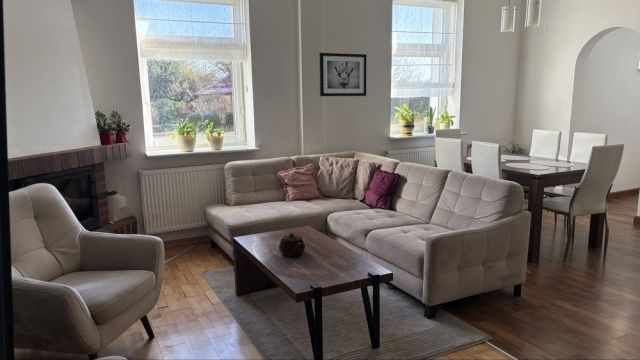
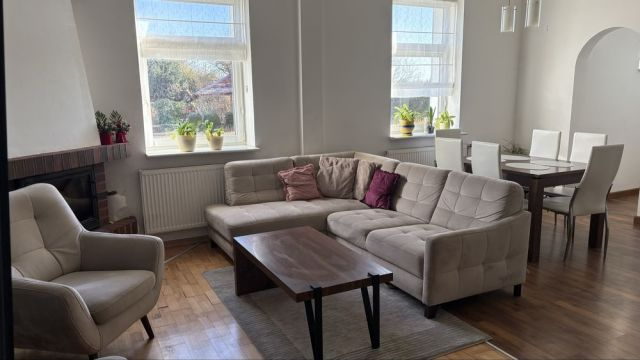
- wall art (343, 75)
- teapot (292, 244)
